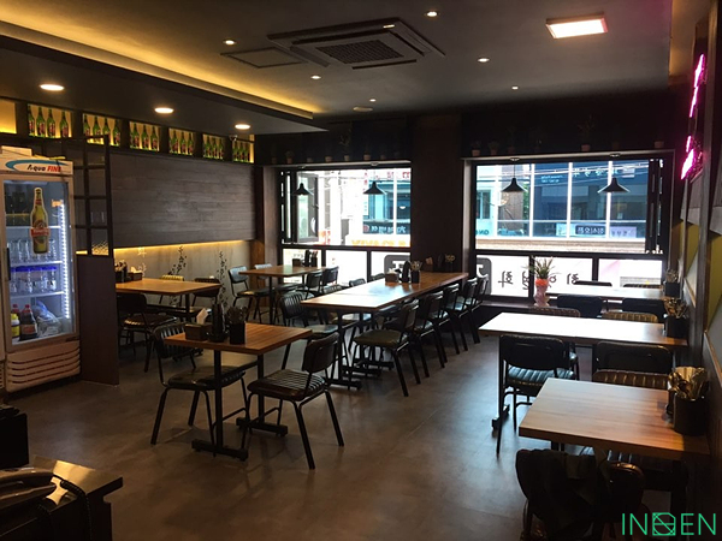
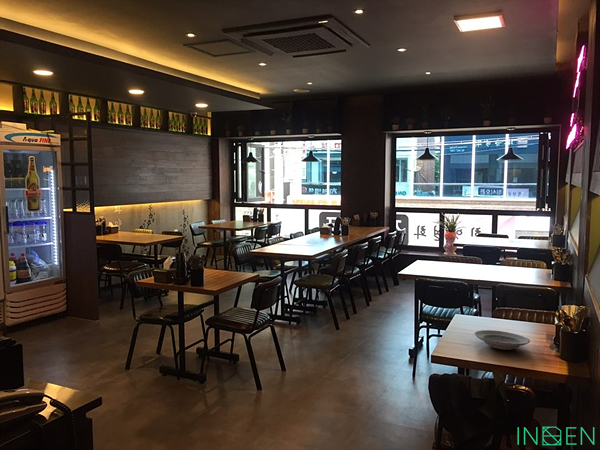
+ plate (501, 341)
